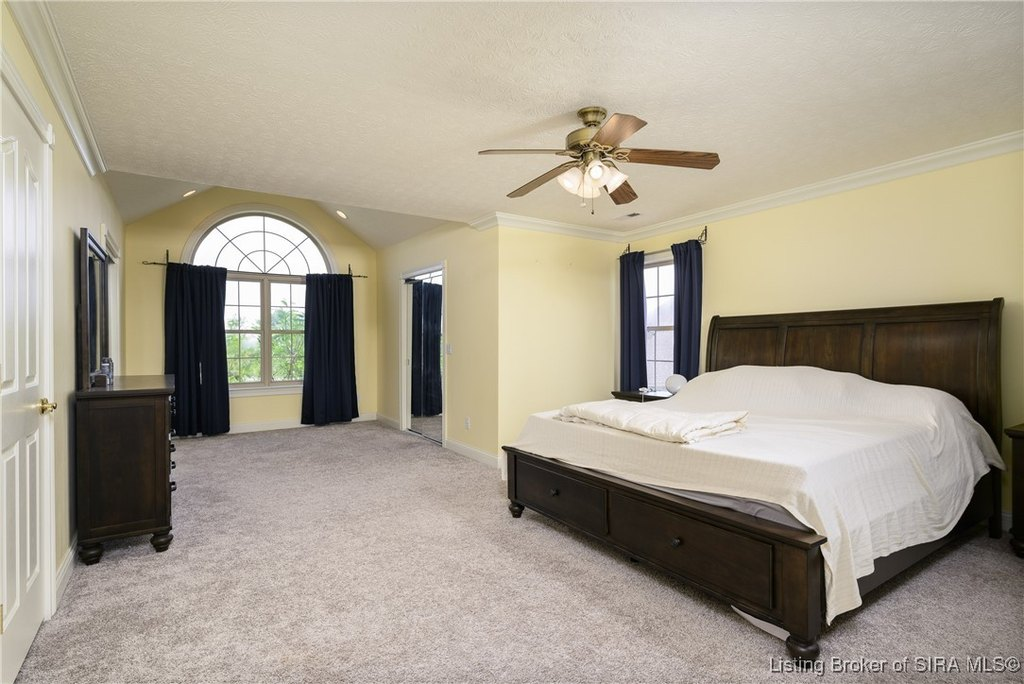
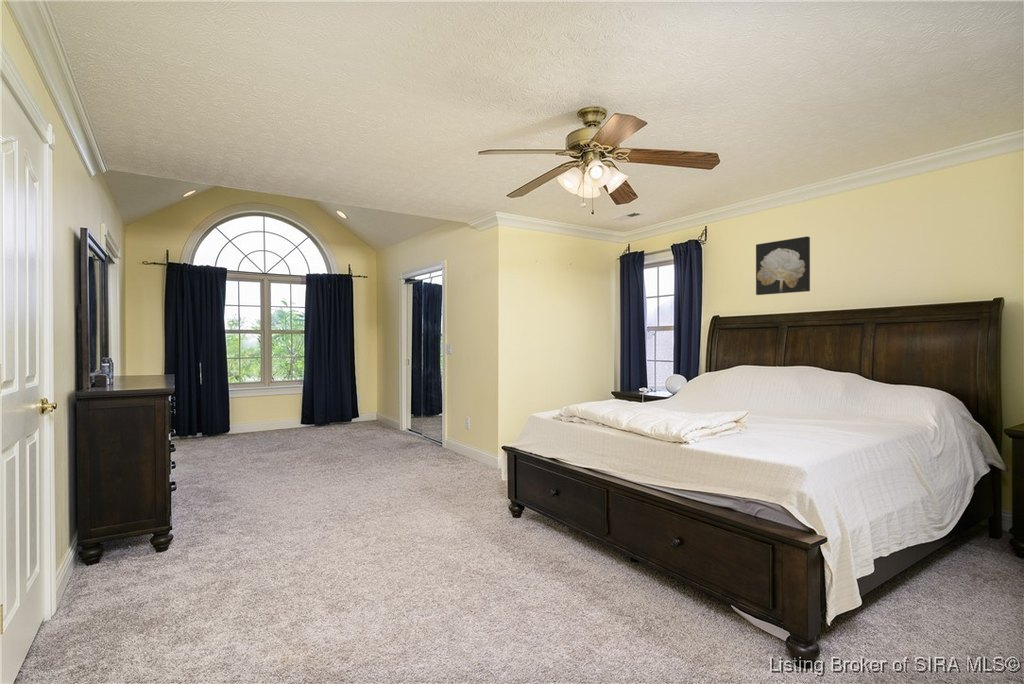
+ wall art (782, 267)
